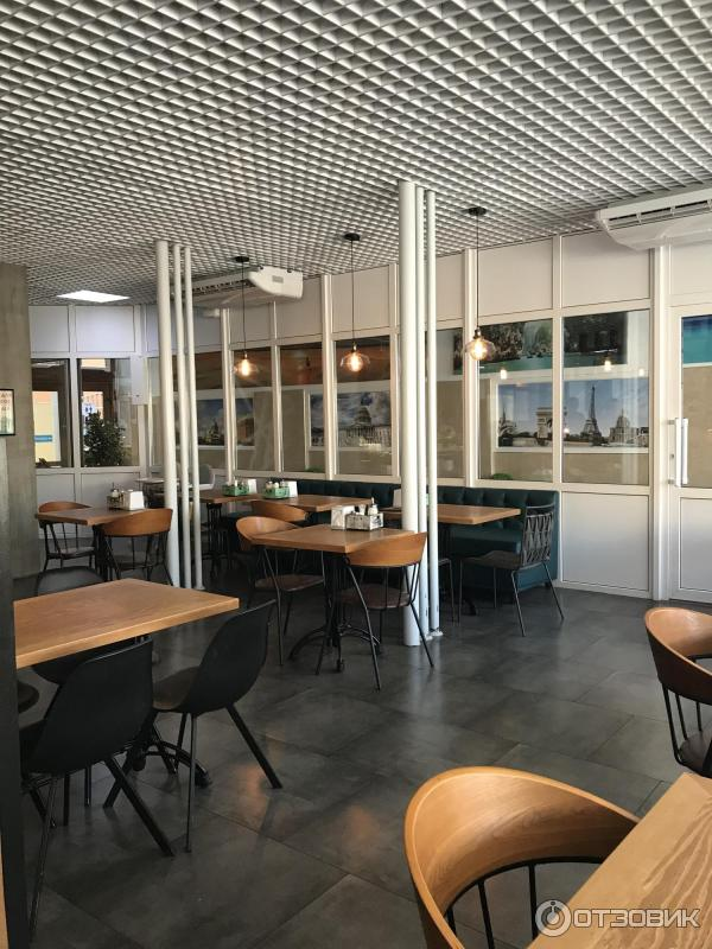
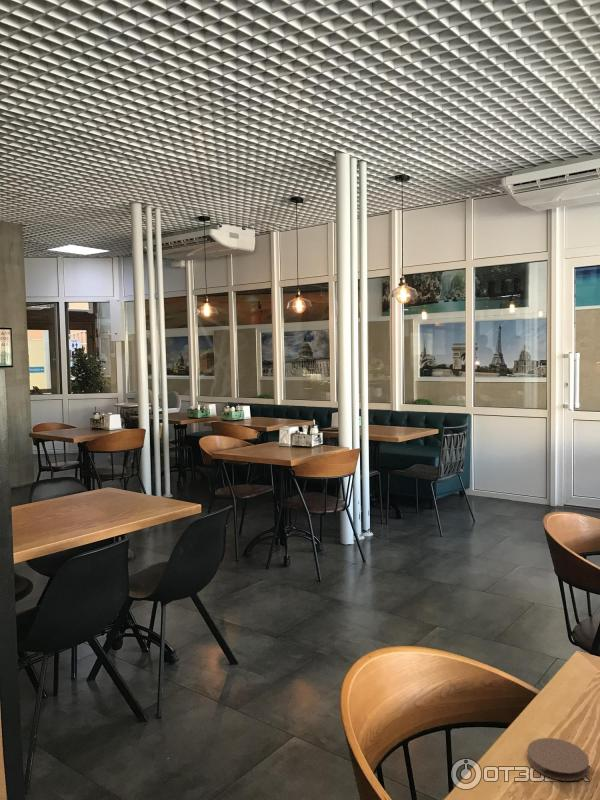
+ coaster (557, 758)
